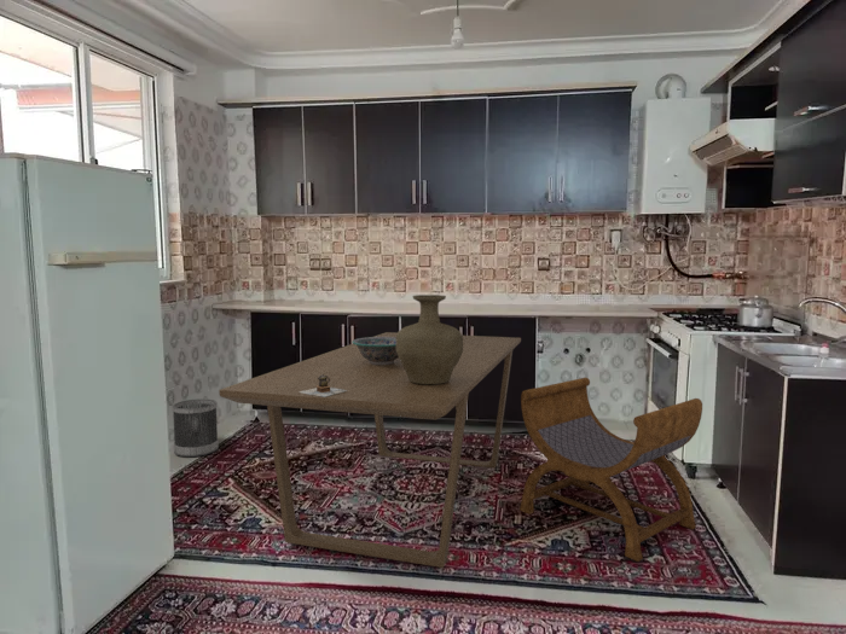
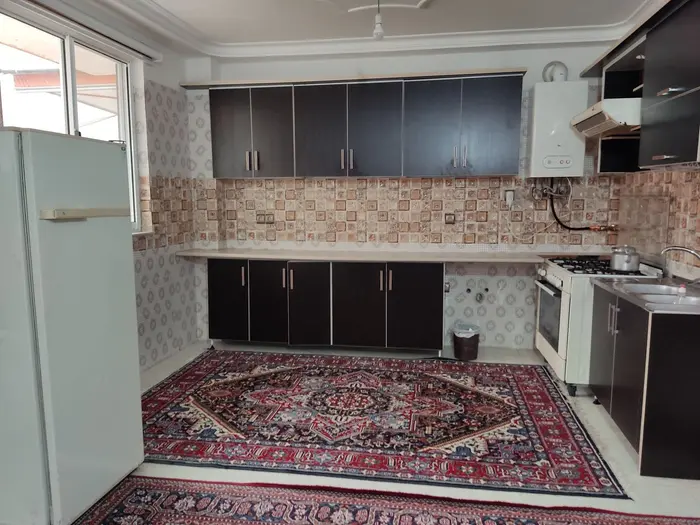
- decorative bowl (381, 350)
- vase (429, 338)
- teapot (323, 382)
- dining table (406, 417)
- stool (607, 456)
- wastebasket (195, 426)
